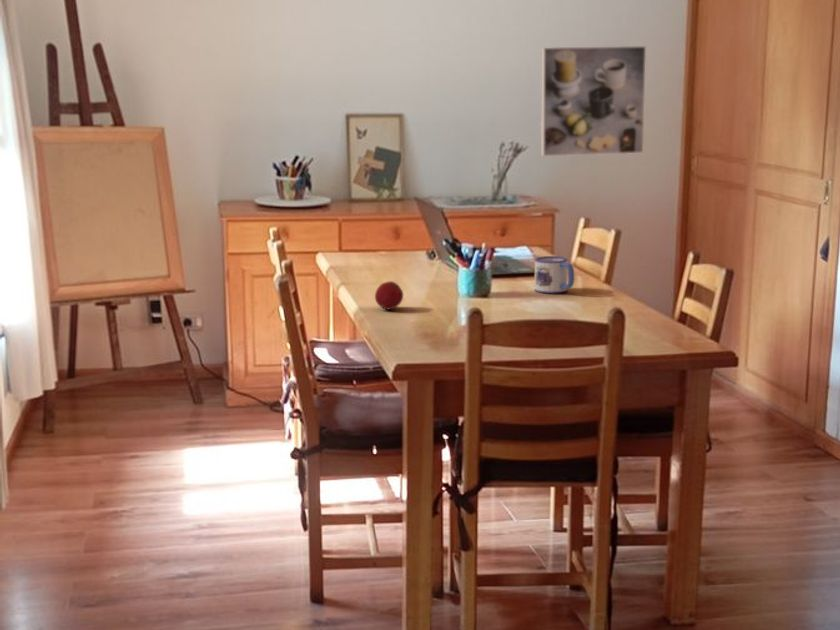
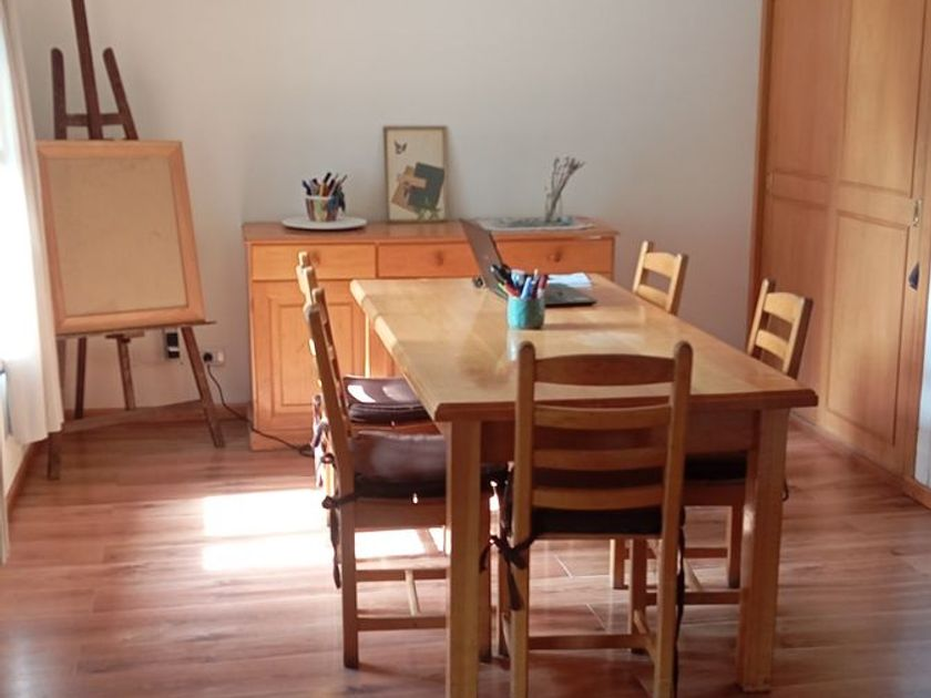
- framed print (593, 101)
- apple (389, 295)
- mug (555, 275)
